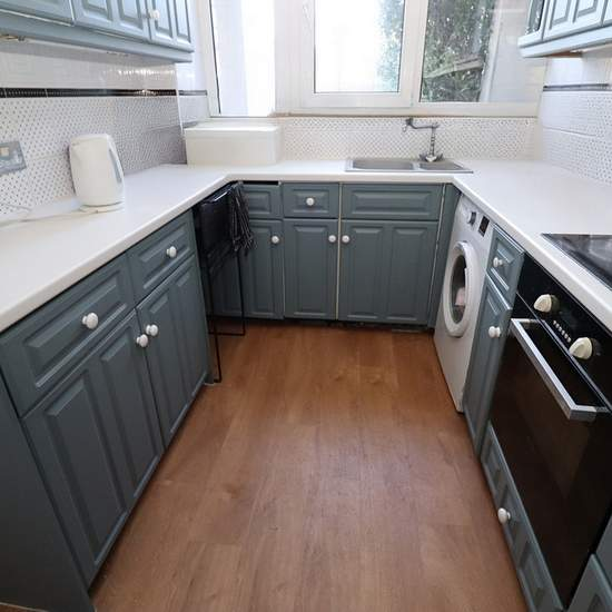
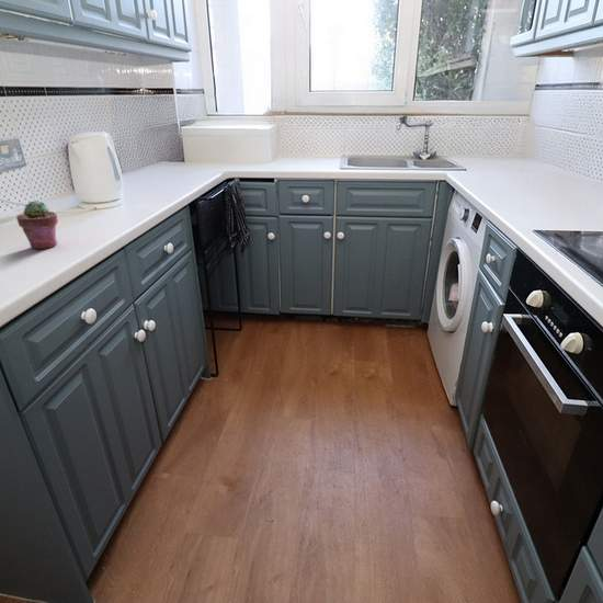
+ potted succulent (38, 224)
